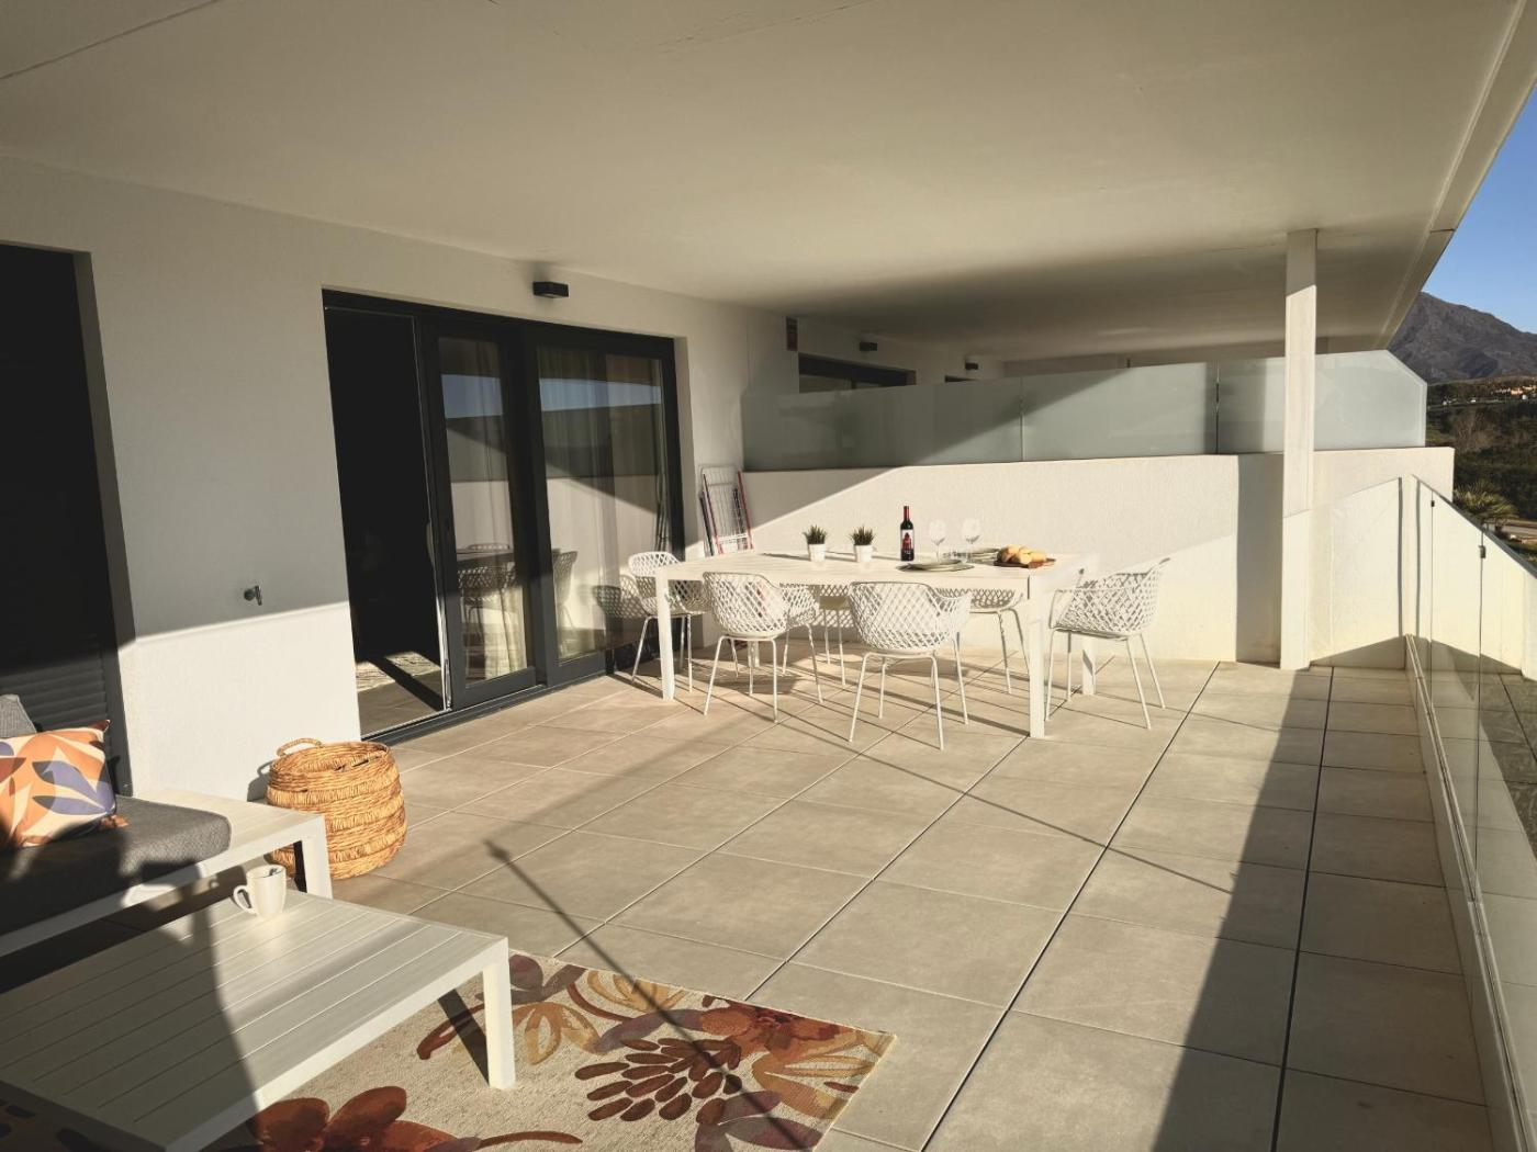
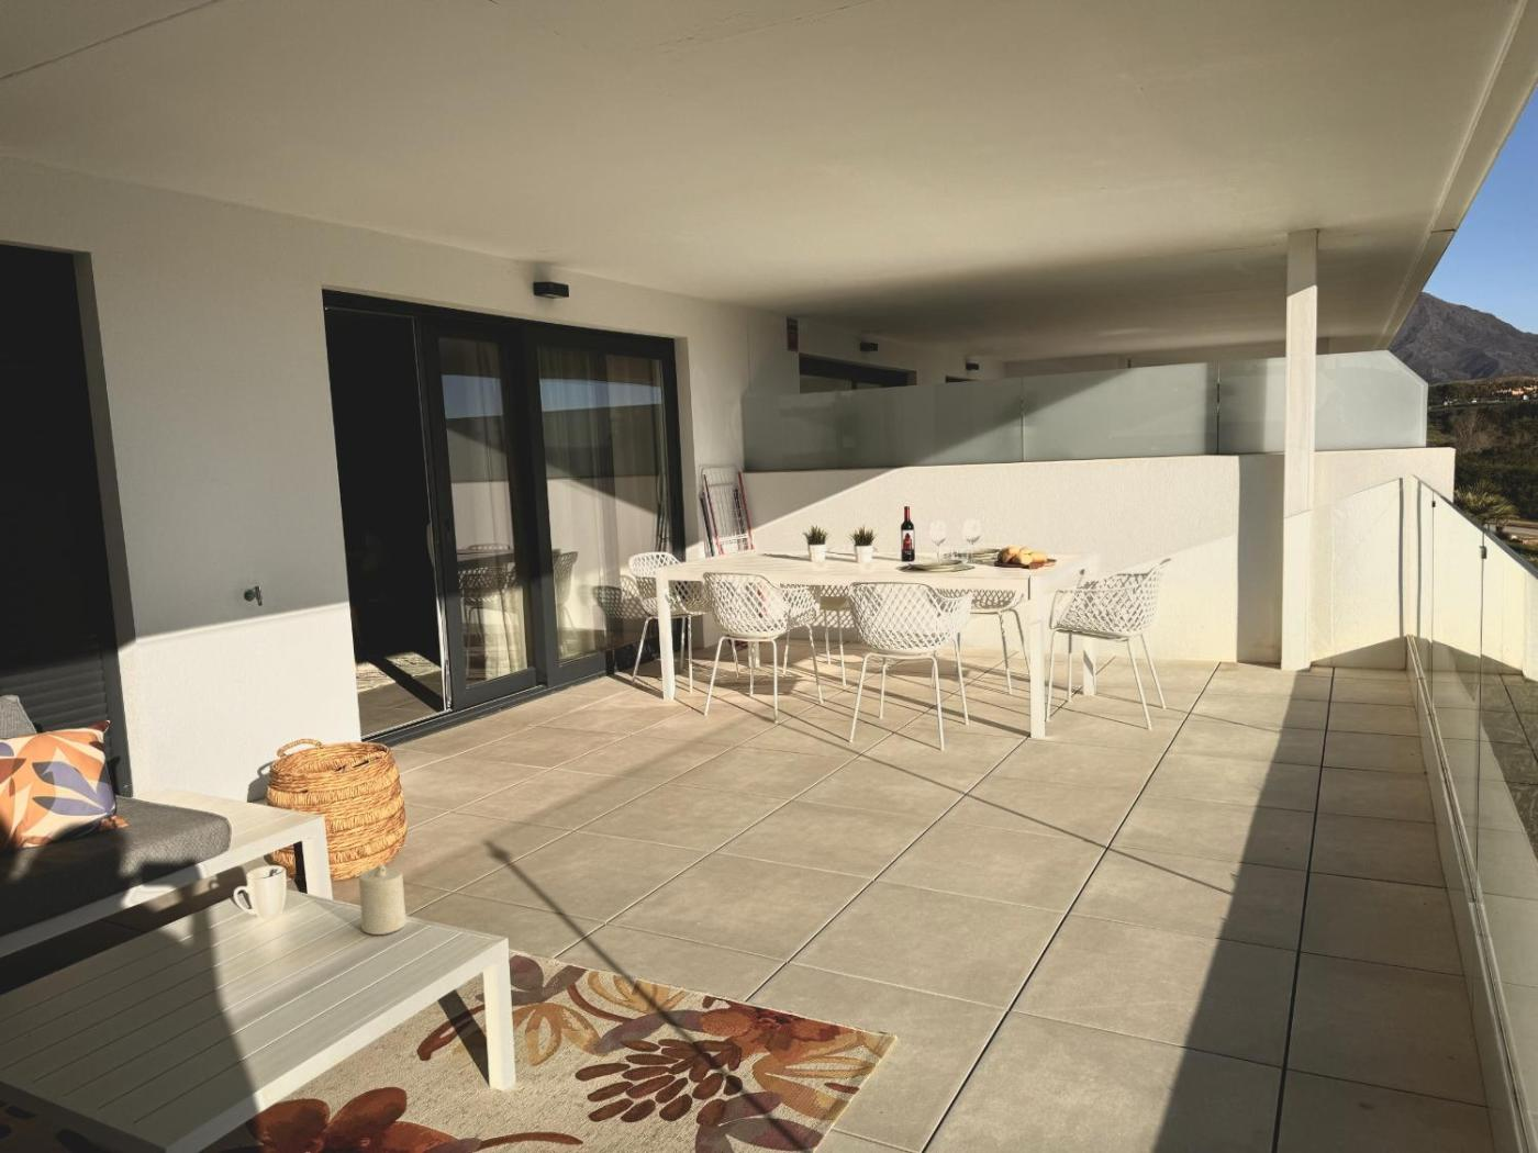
+ candle (380, 895)
